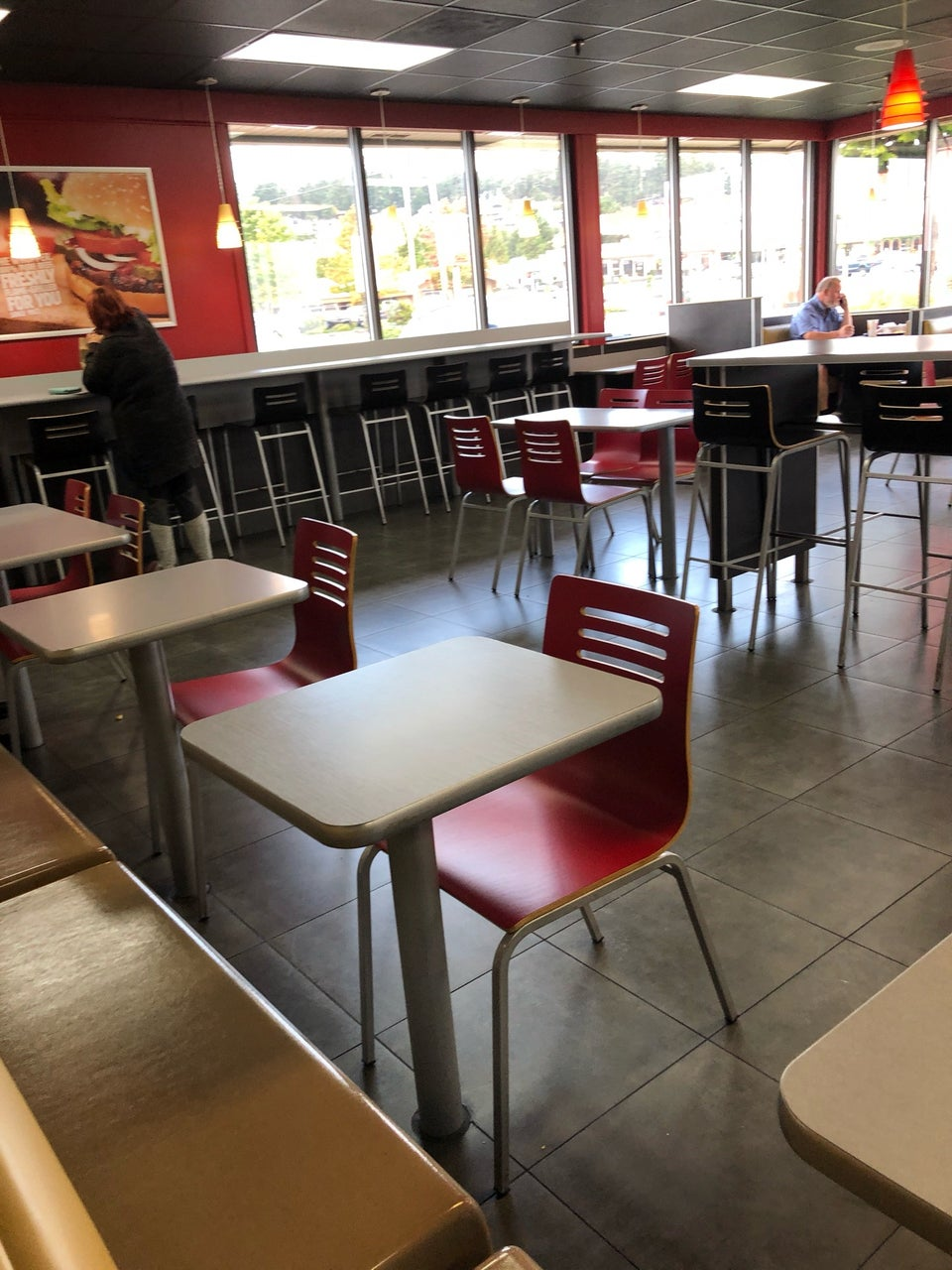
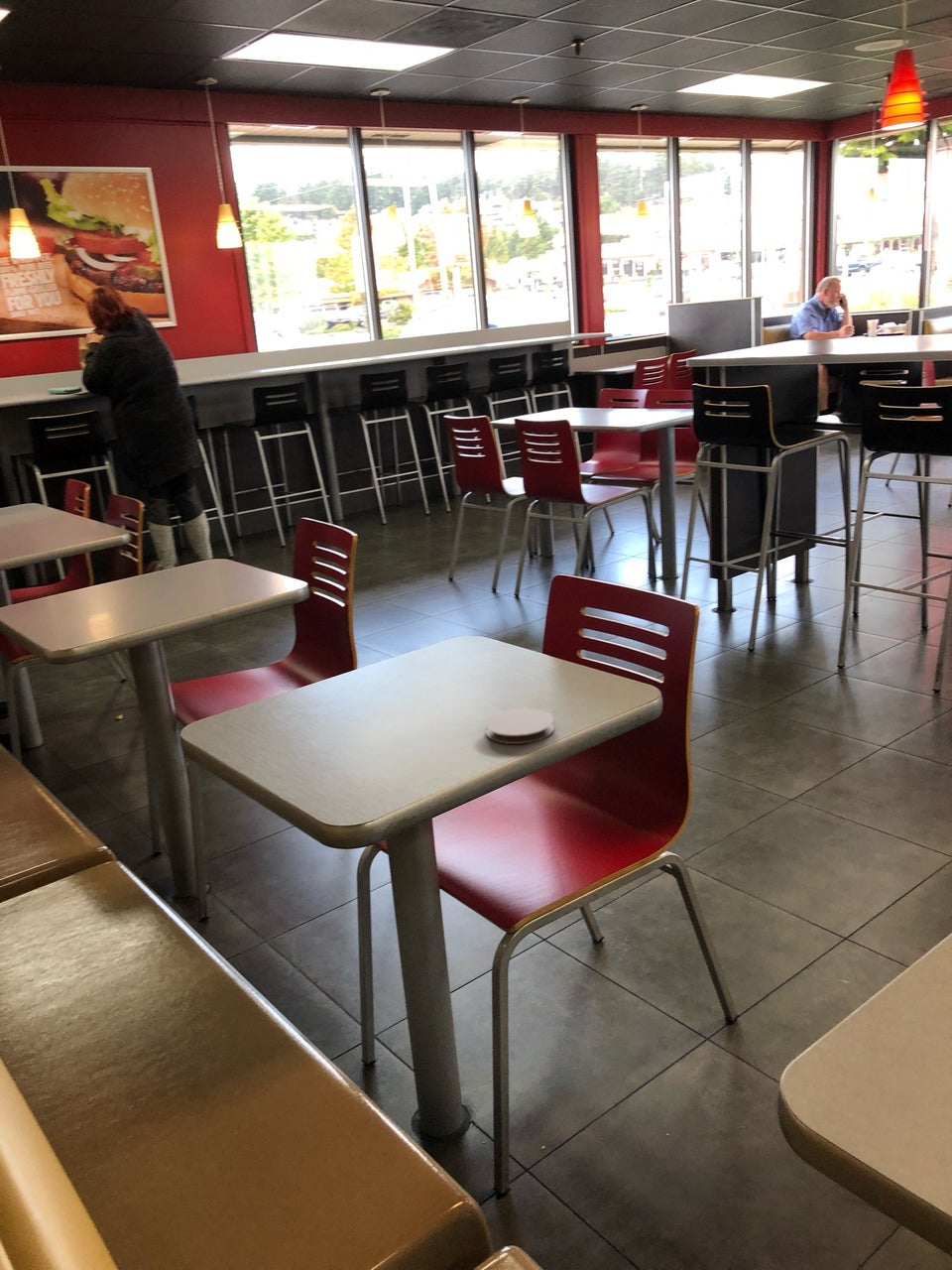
+ coaster (520, 725)
